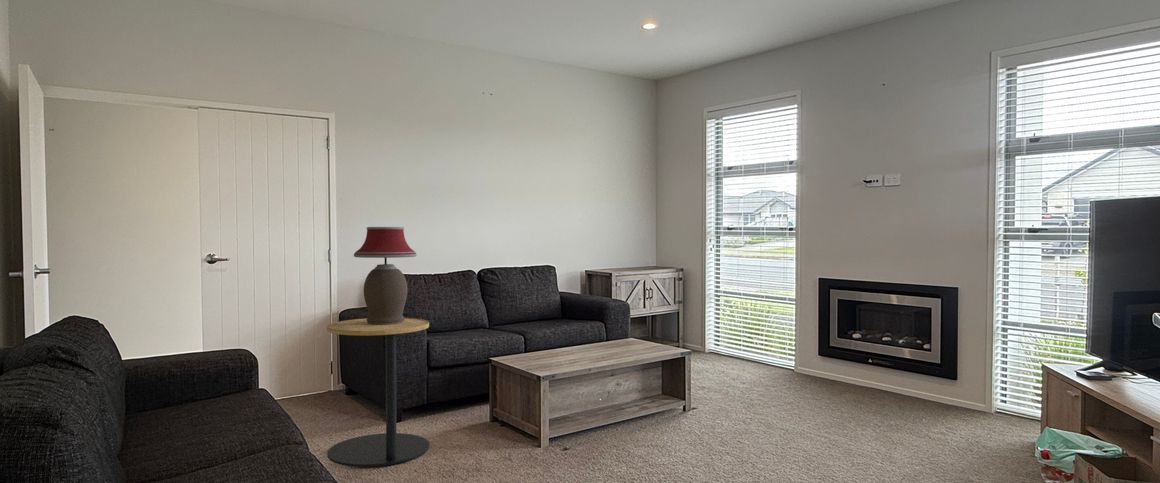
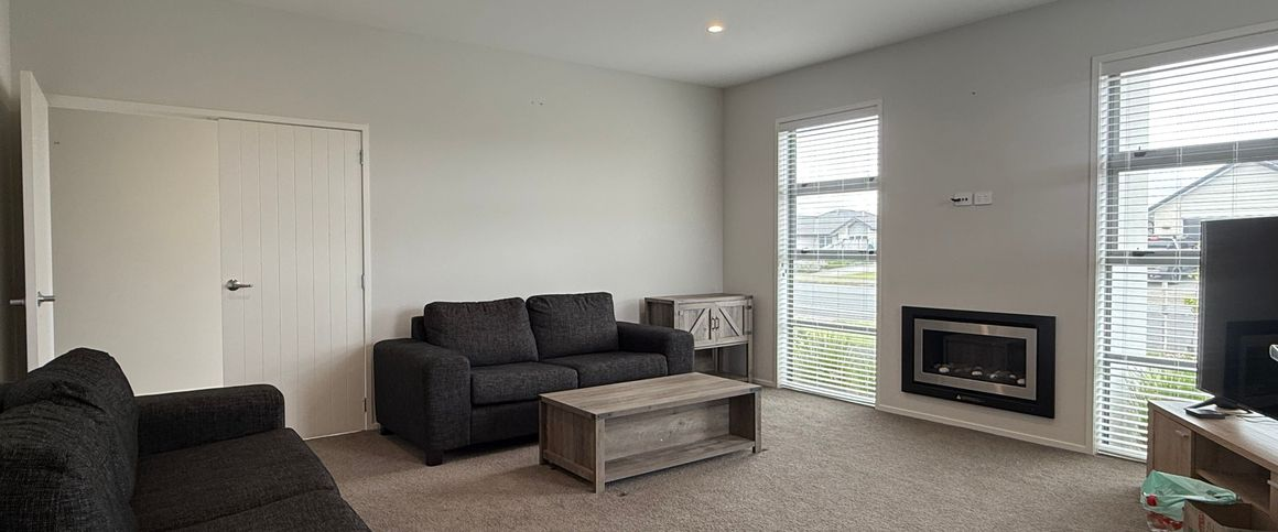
- table lamp (385, 273)
- side table (386, 386)
